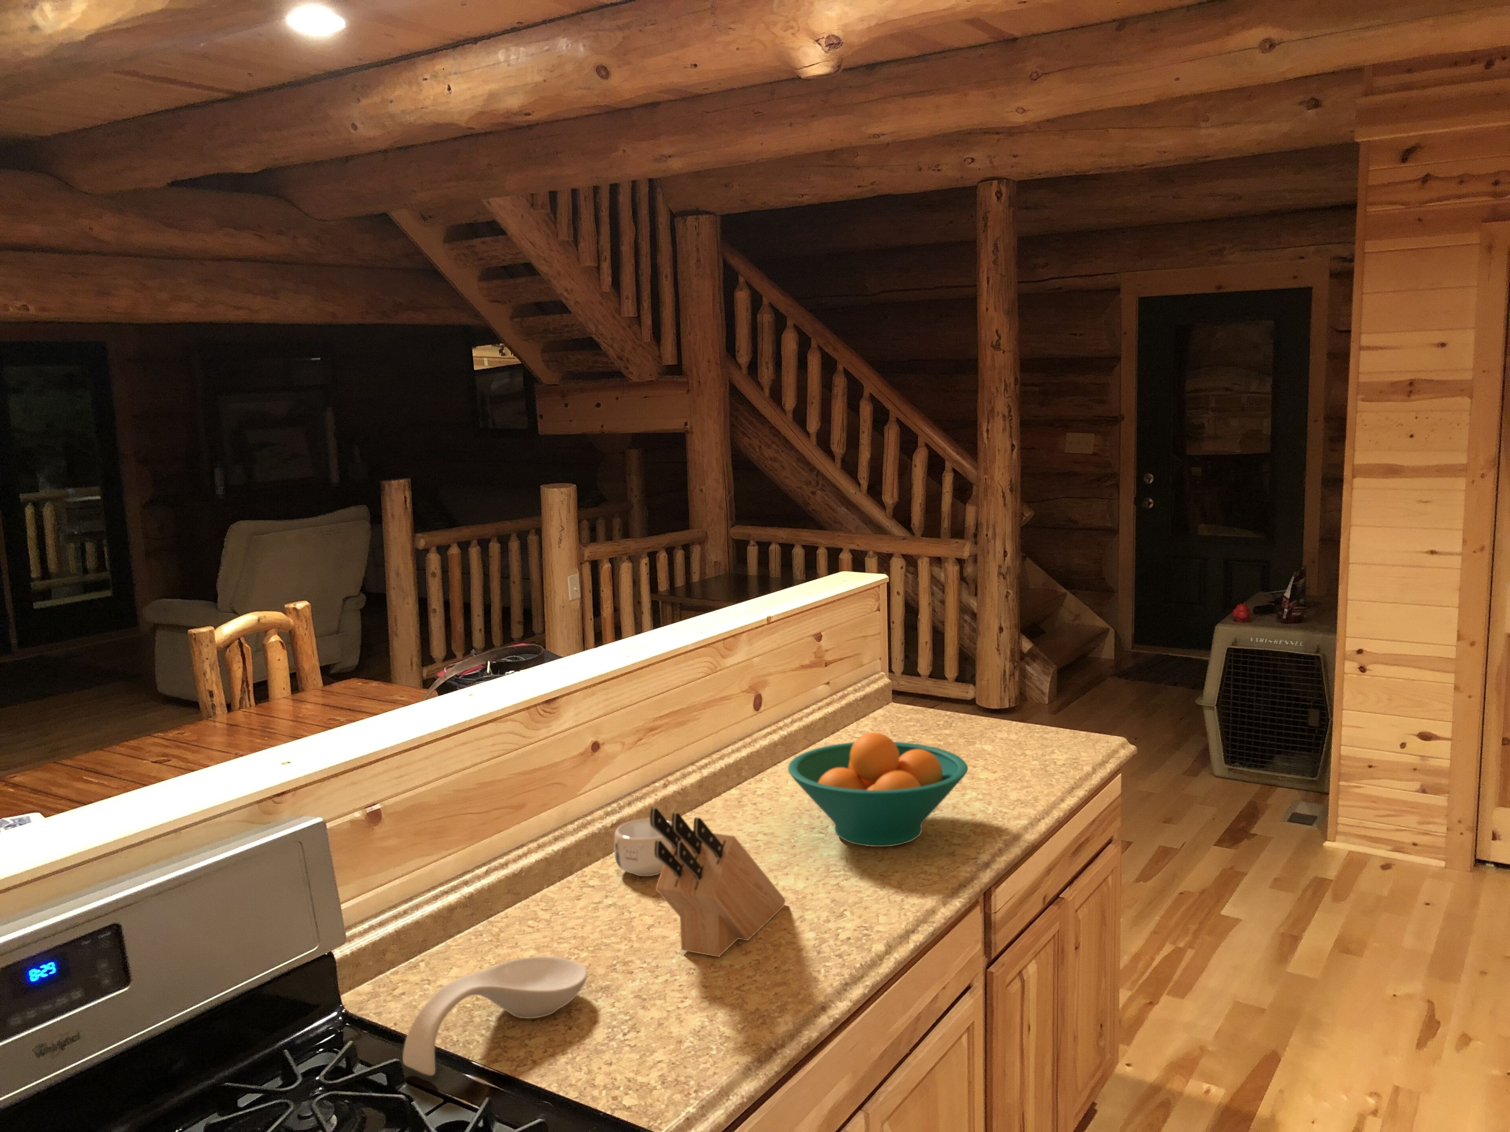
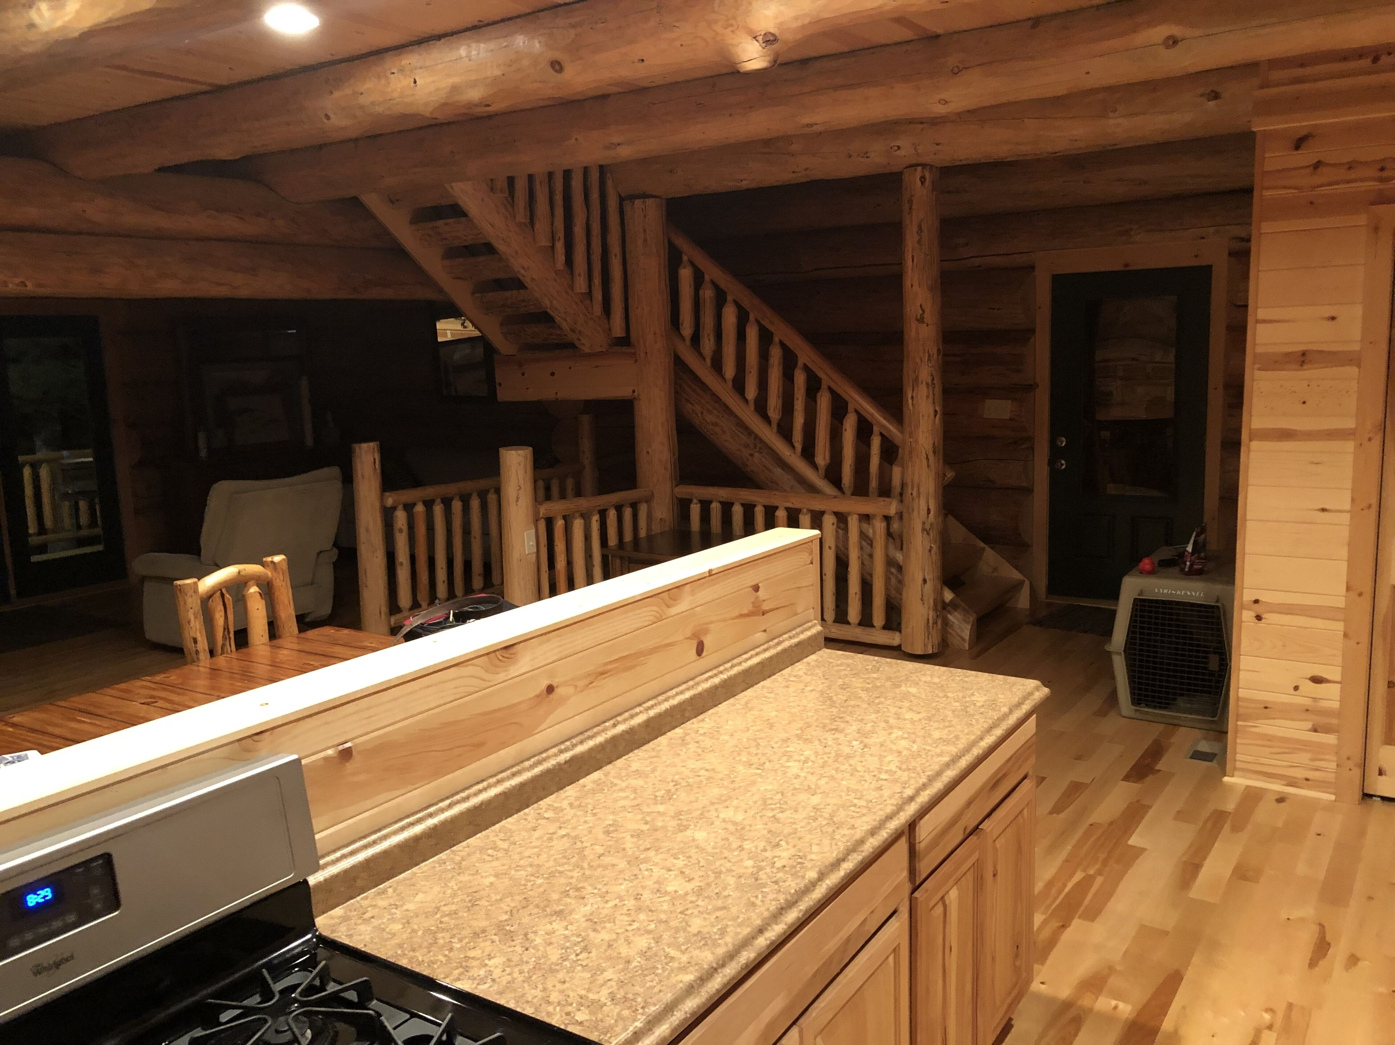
- fruit bowl (877, 784)
- mug (653, 850)
- spoon rest (498, 998)
- knife block (716, 862)
